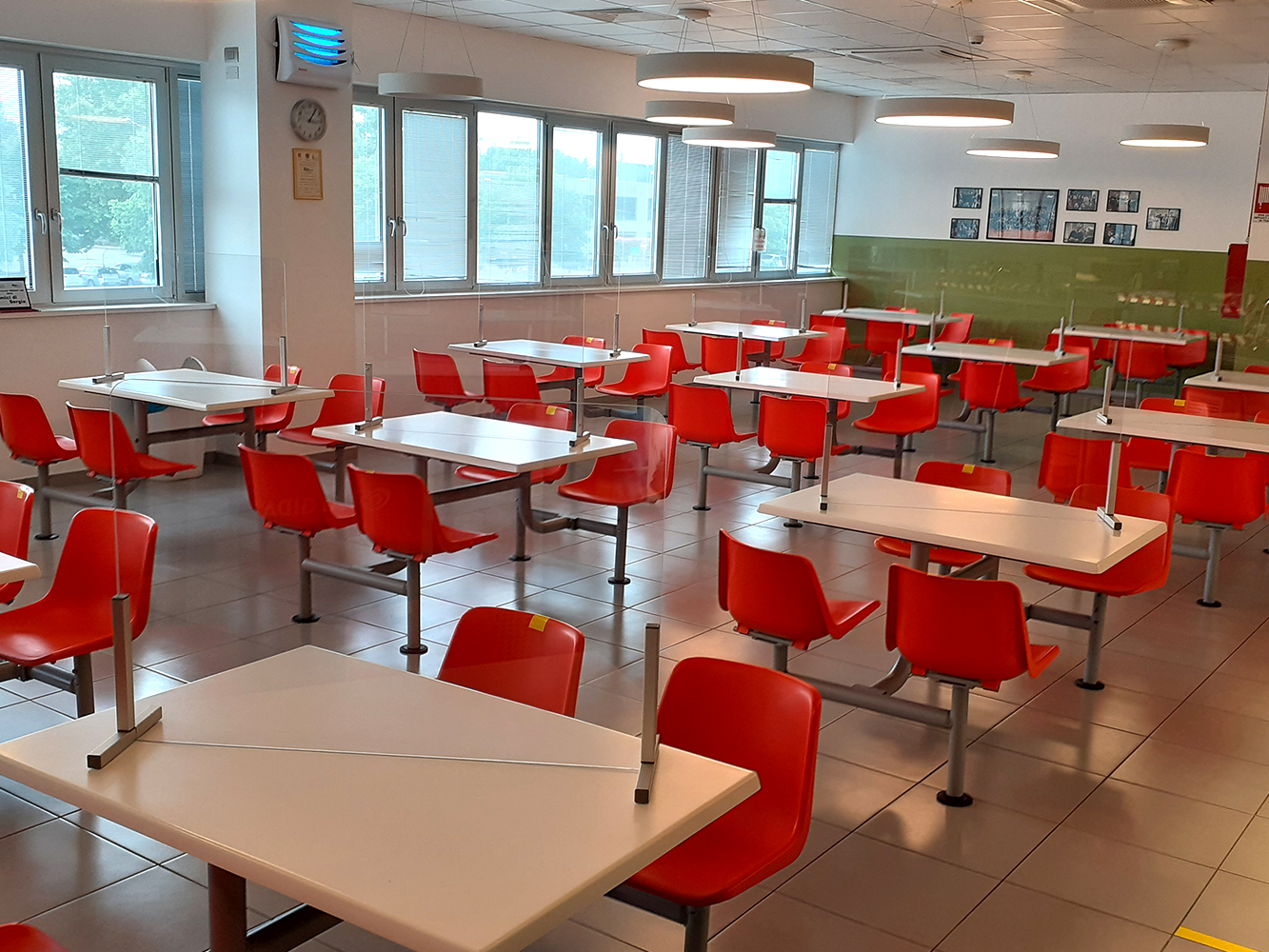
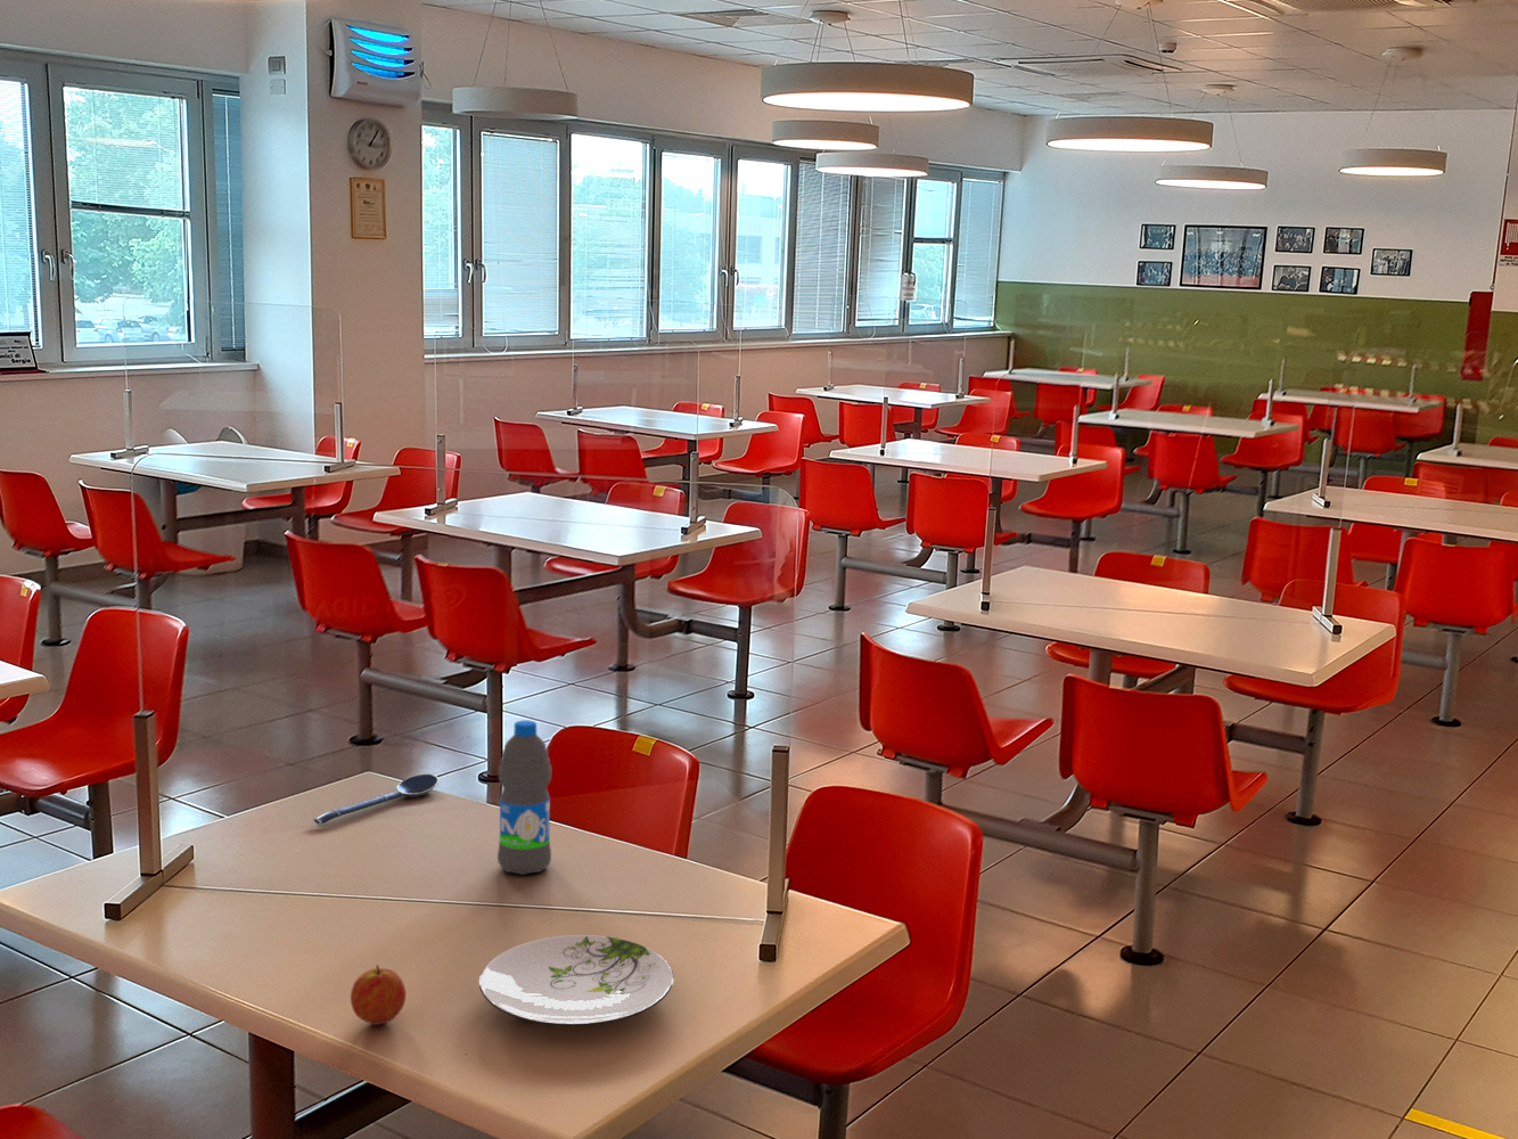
+ spoon (376, 797)
+ plate (577, 987)
+ water bottle (524, 794)
+ fruit (378, 992)
